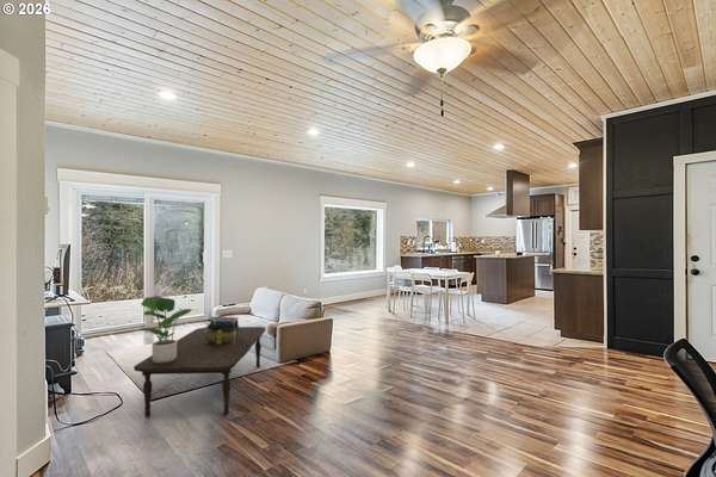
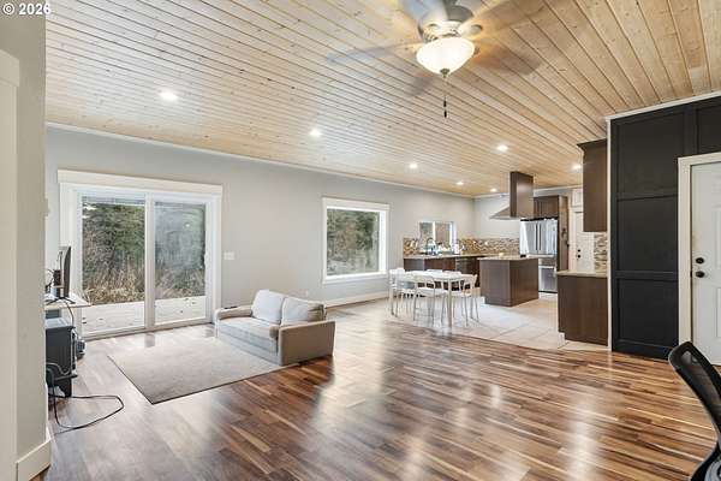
- coffee table (211, 365)
- stack of books (223, 329)
- potted plant (166, 327)
